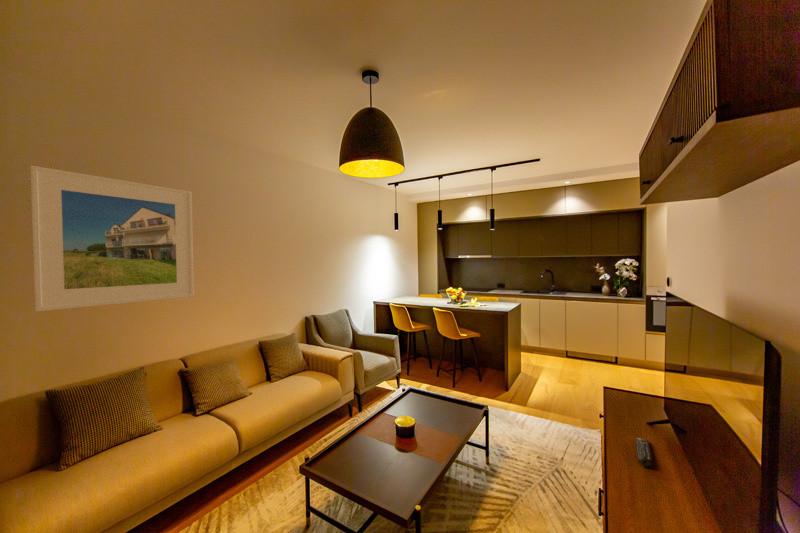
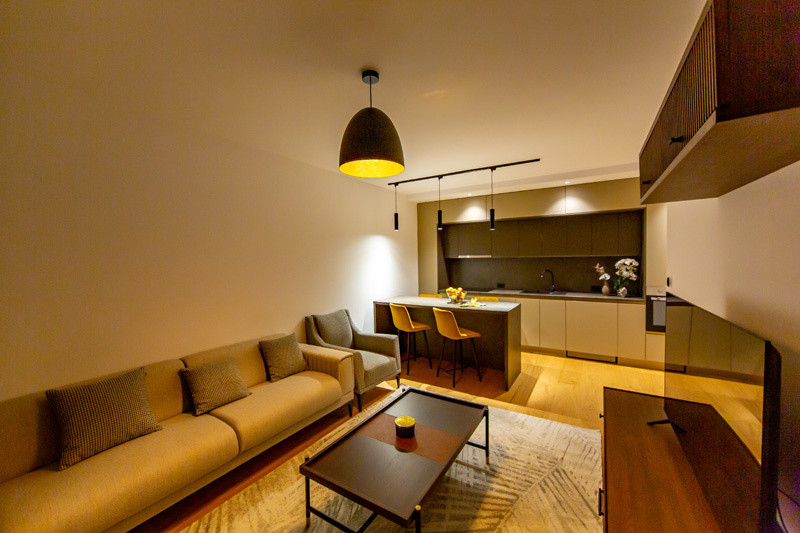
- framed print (125, 241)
- remote control (643, 450)
